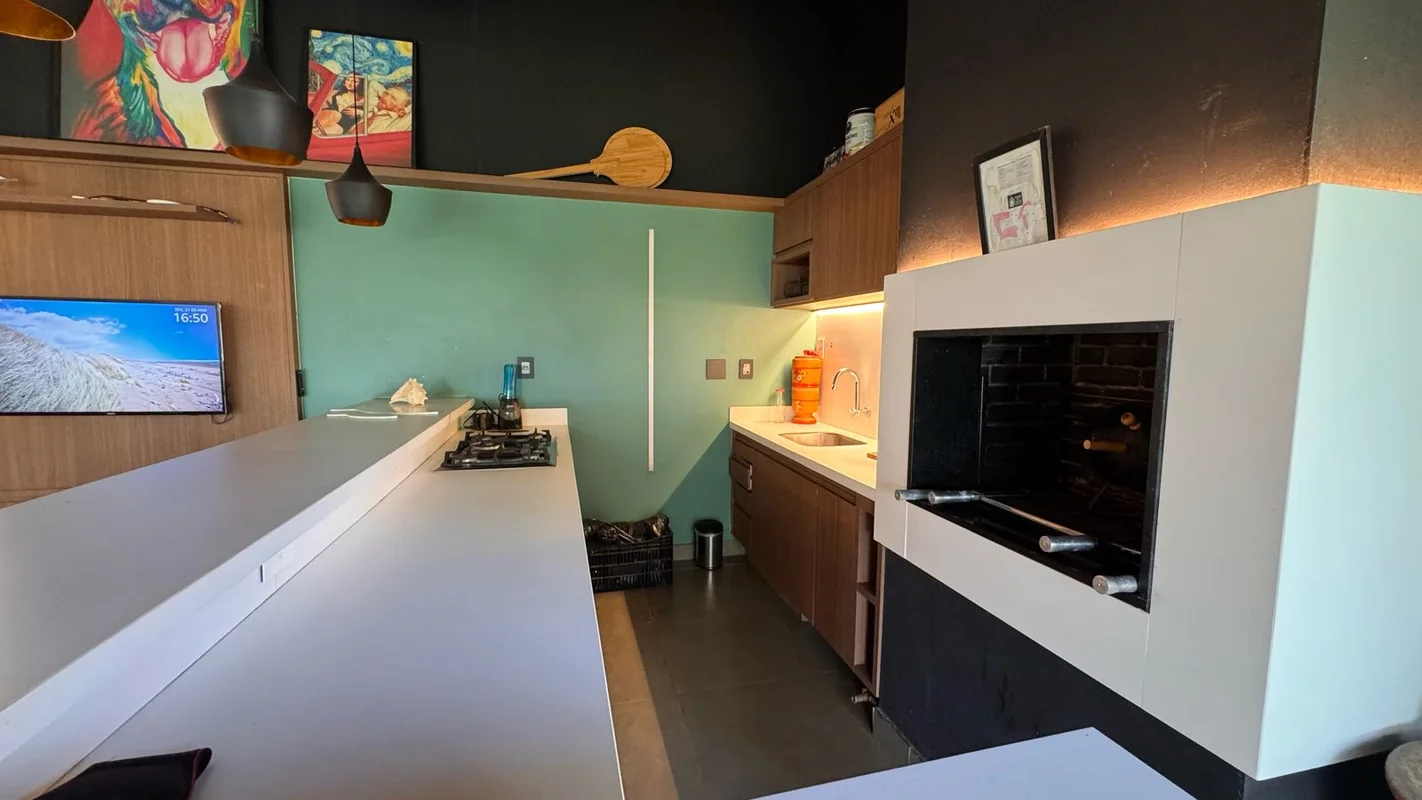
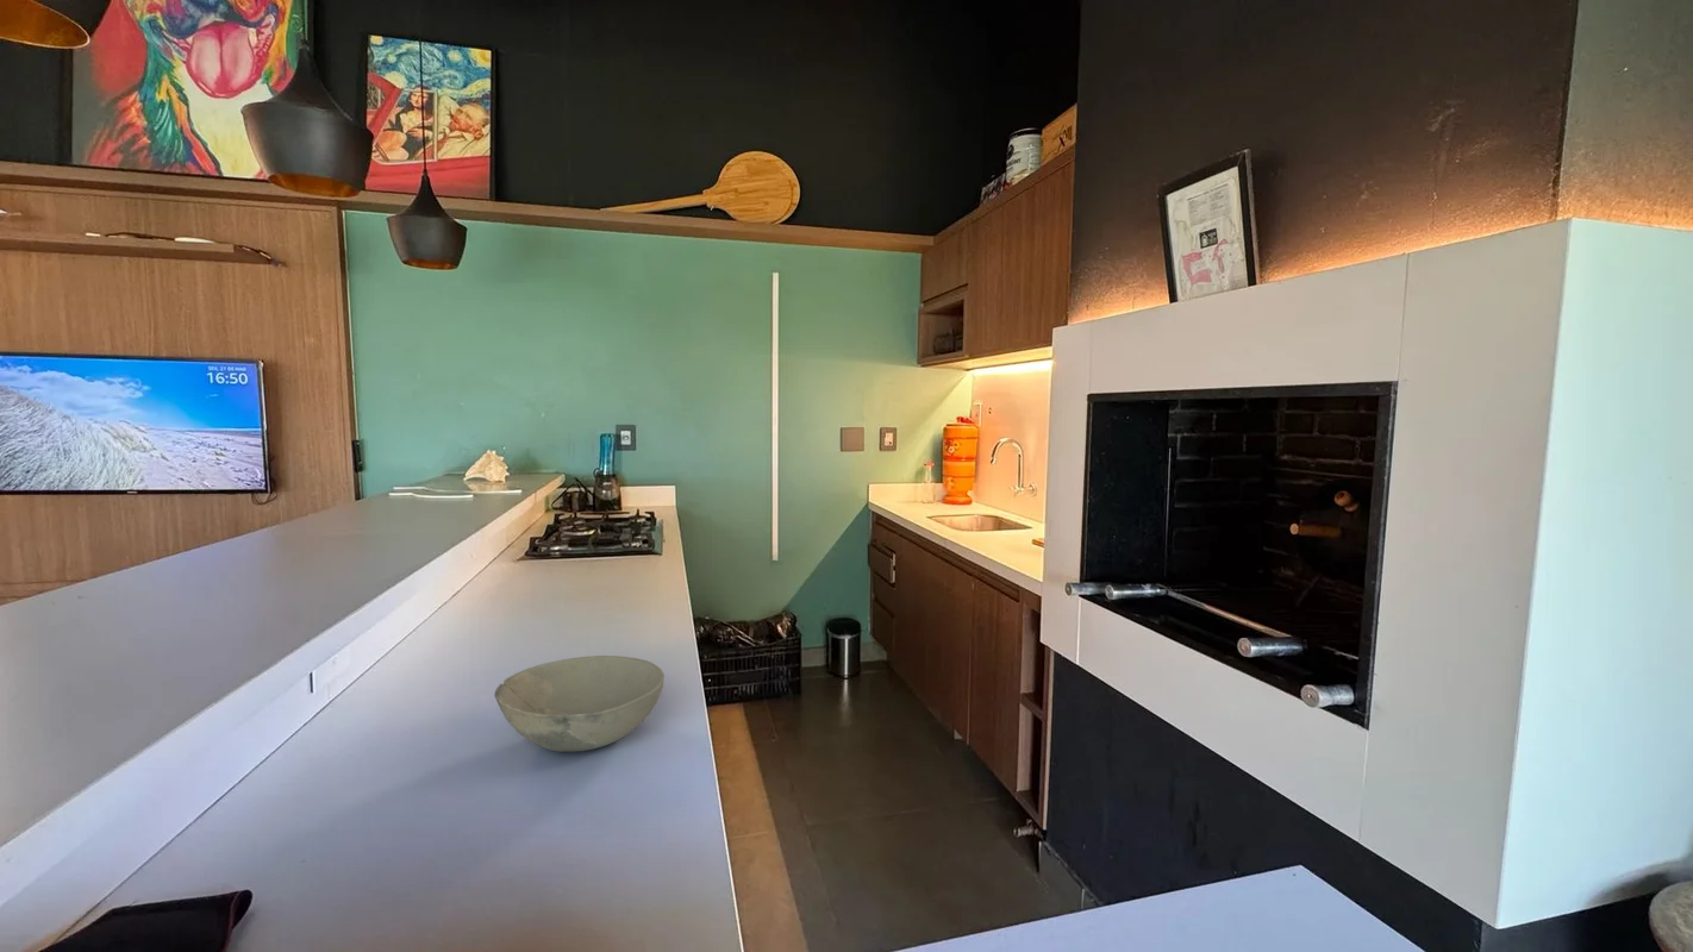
+ bowl (583, 709)
